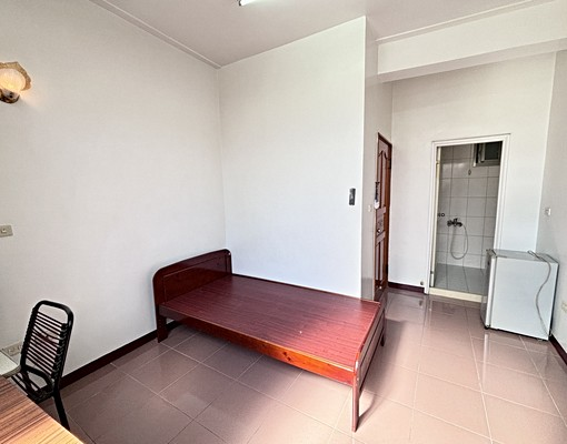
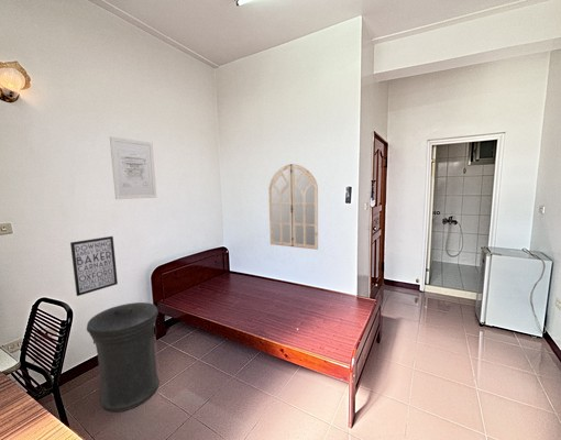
+ trash can (127, 350)
+ wall art (134, 169)
+ home mirror (292, 206)
+ wall art (95, 264)
